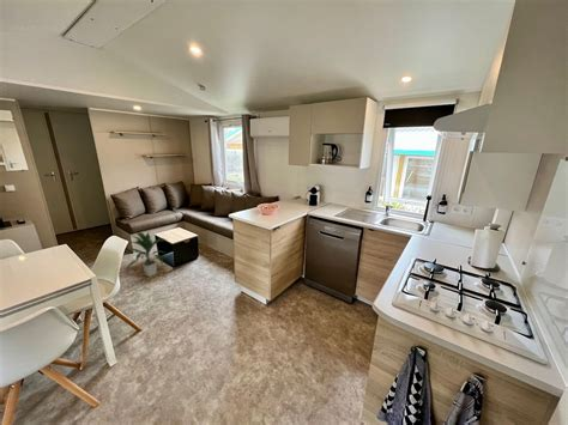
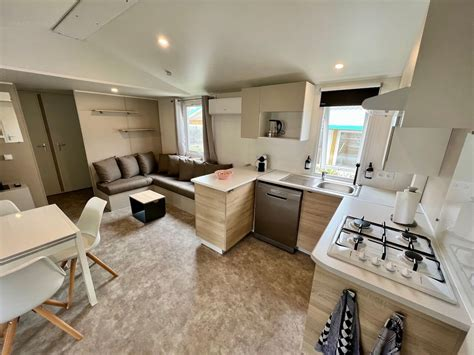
- indoor plant (145, 253)
